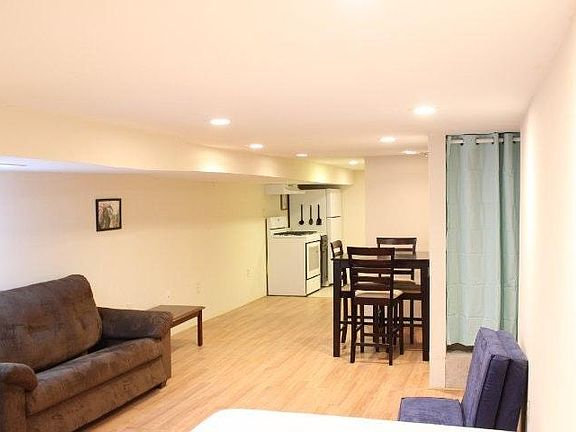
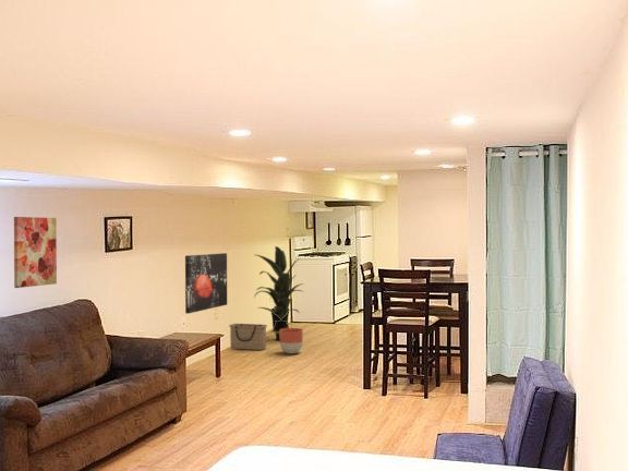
+ planter (291, 341)
+ wall art (207, 281)
+ indoor plant (277, 292)
+ wall art (36, 251)
+ wastebasket (279, 319)
+ basket (247, 336)
